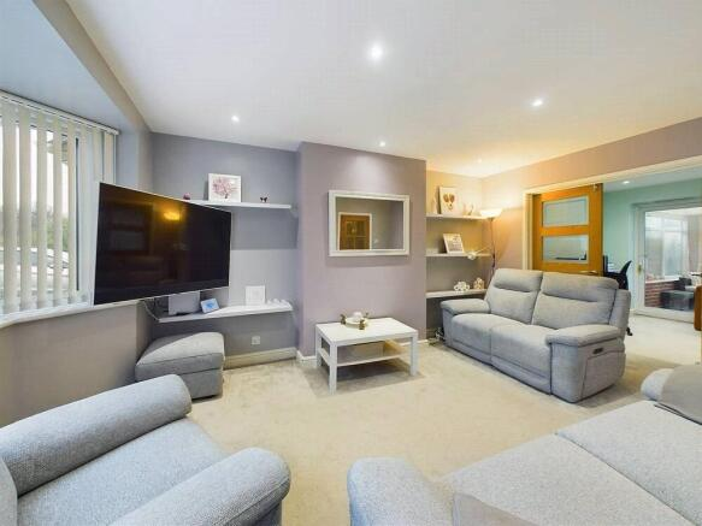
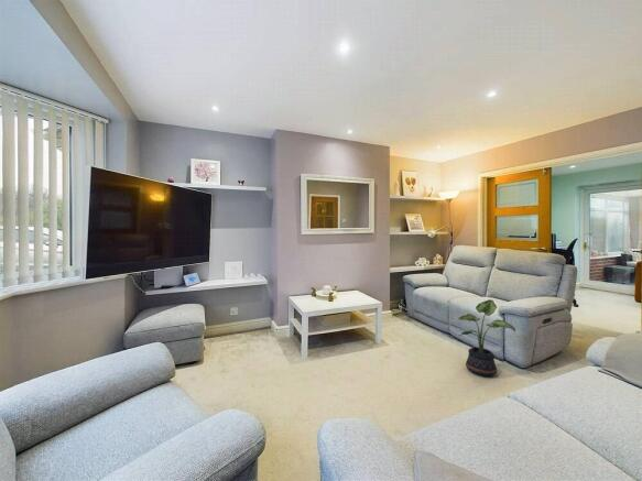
+ potted plant (483, 339)
